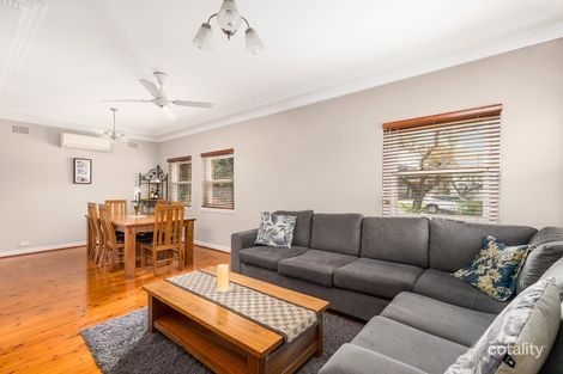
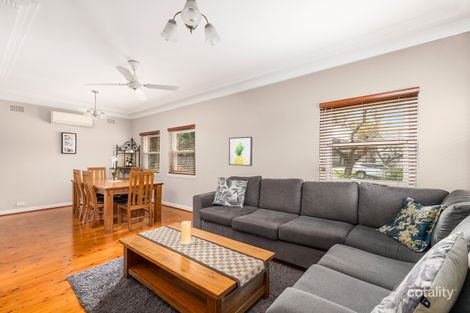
+ wall art (240, 151)
